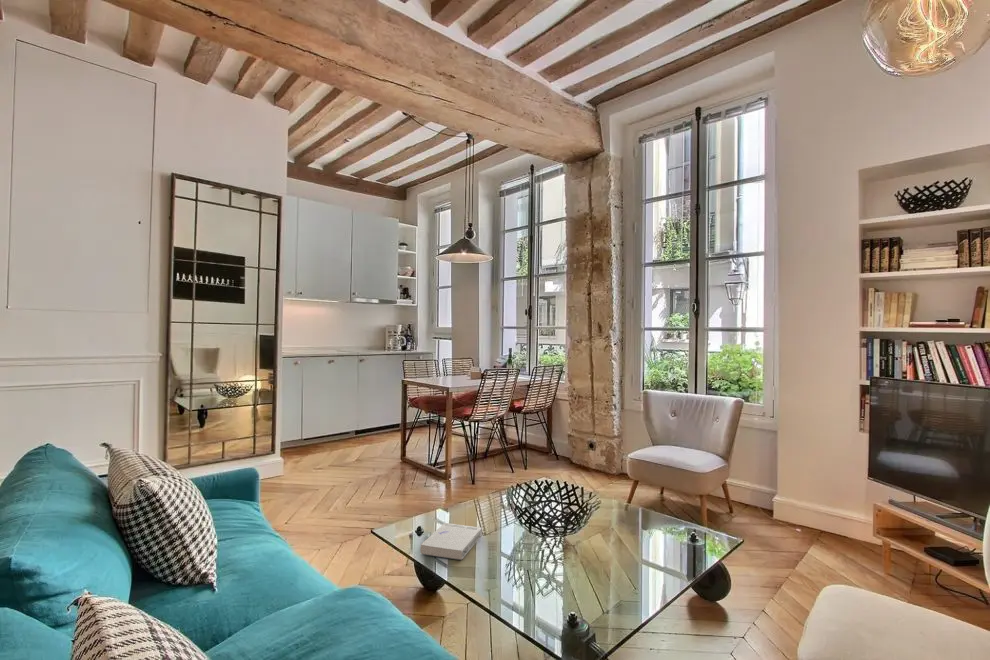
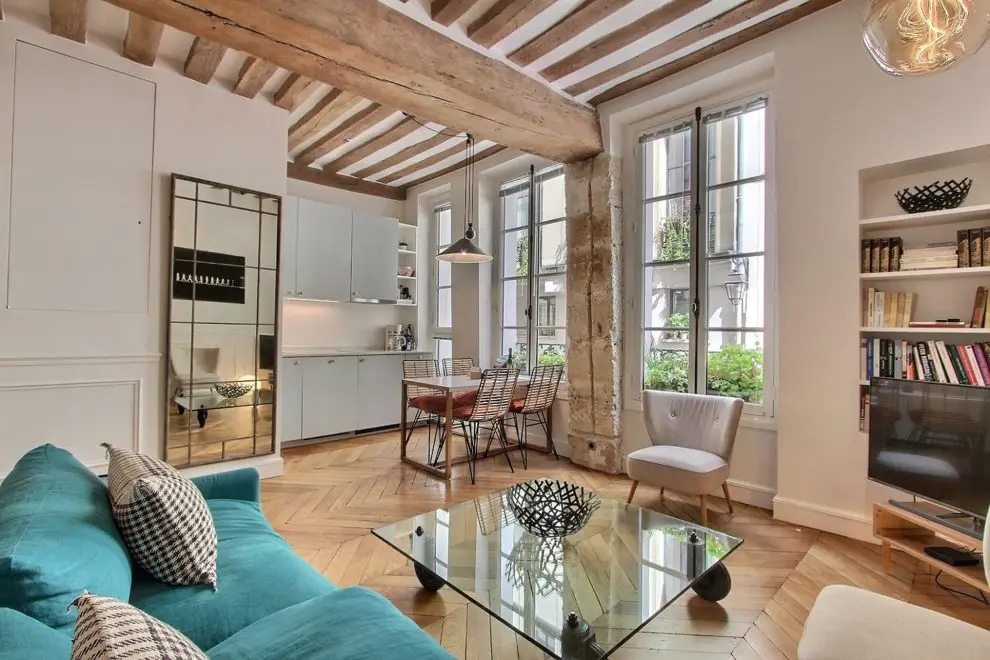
- book (452, 540)
